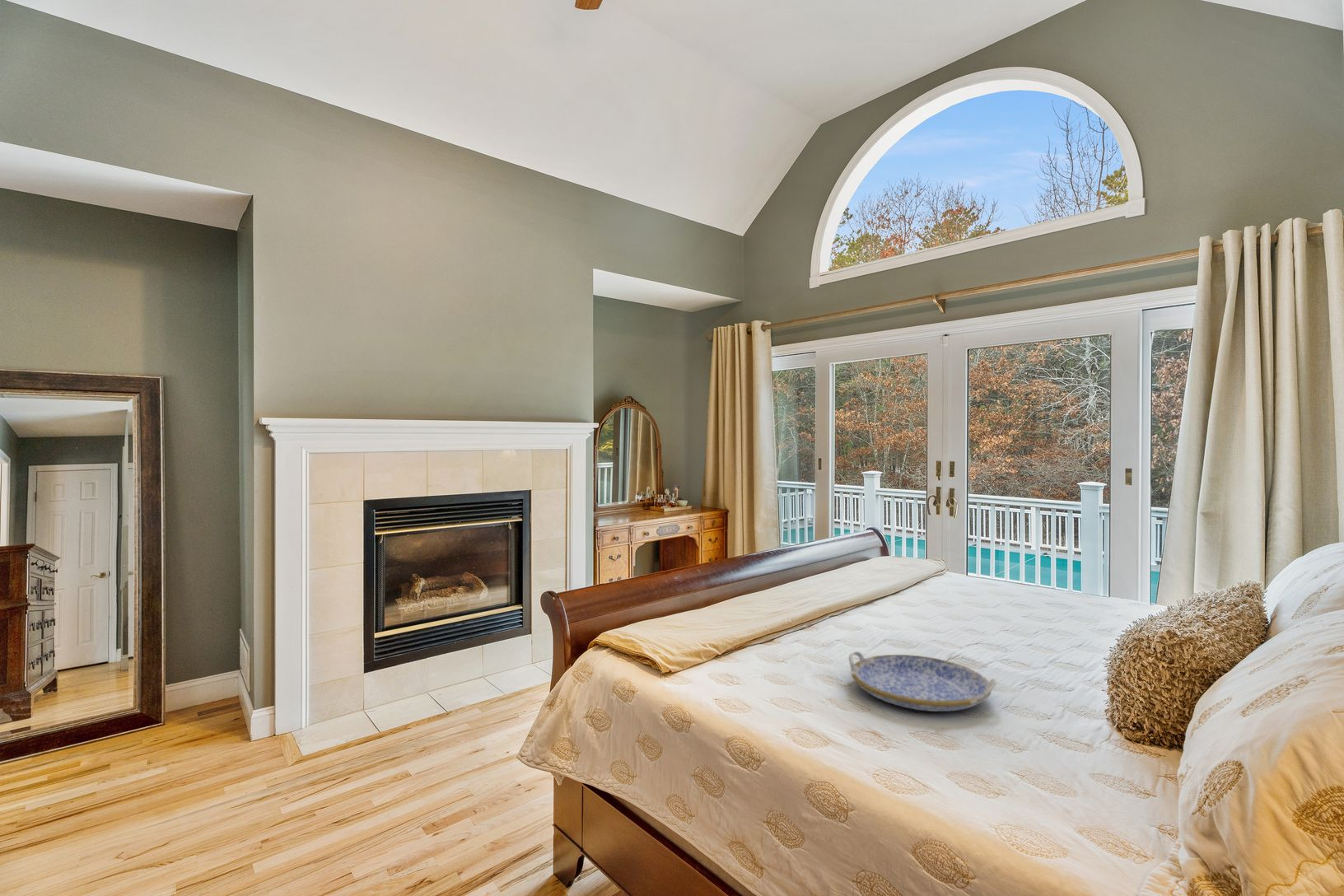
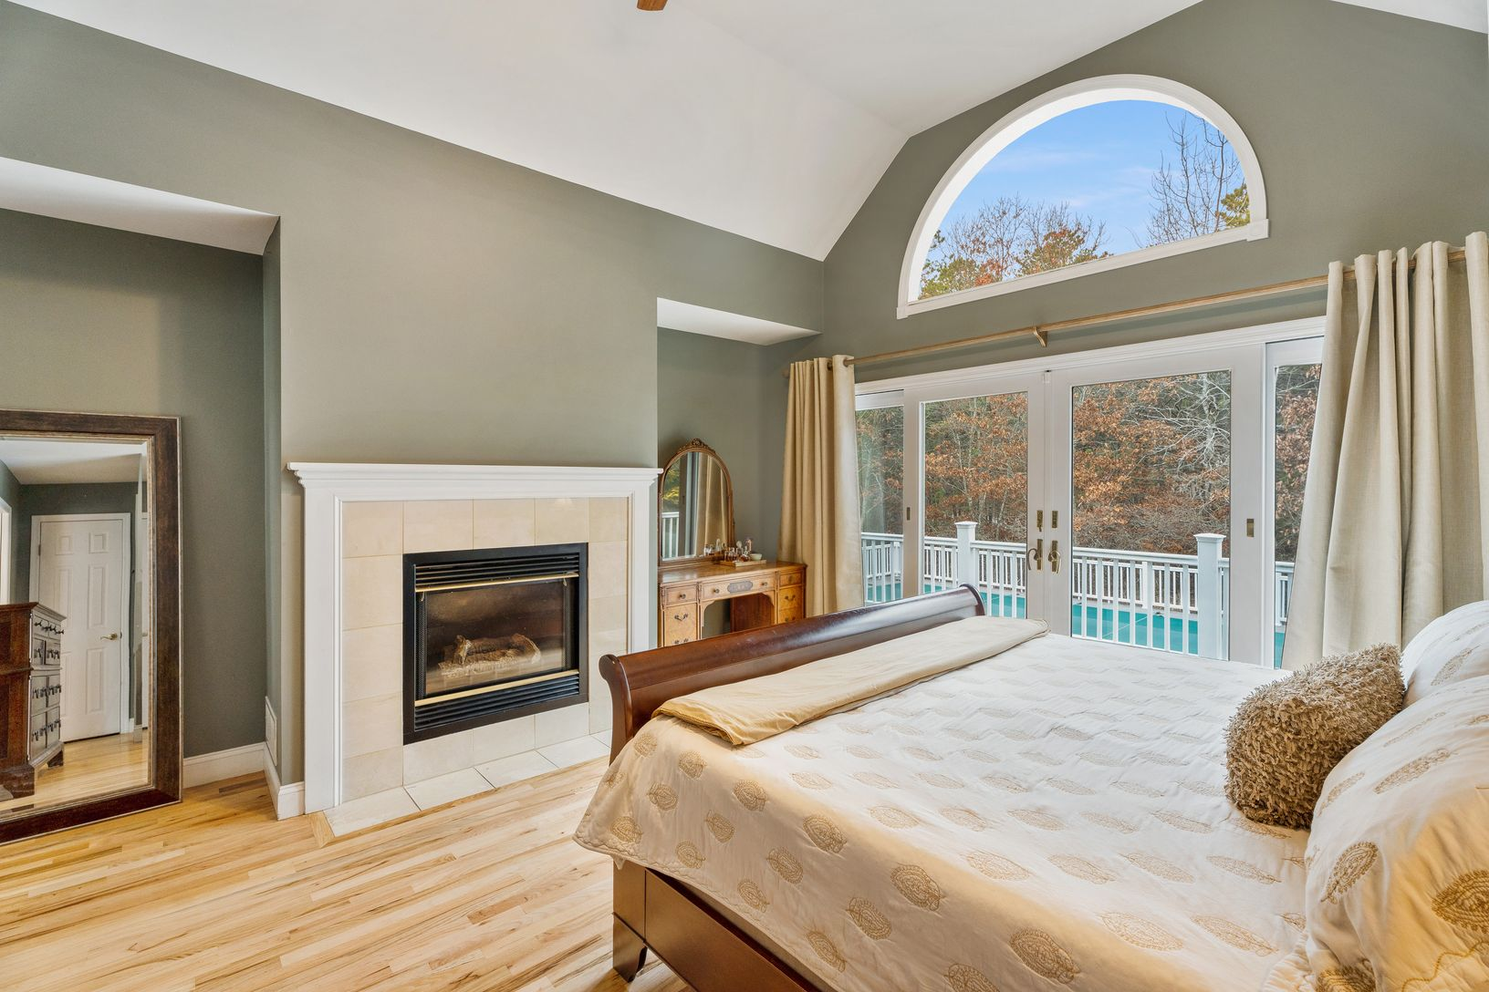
- serving tray (918, 679)
